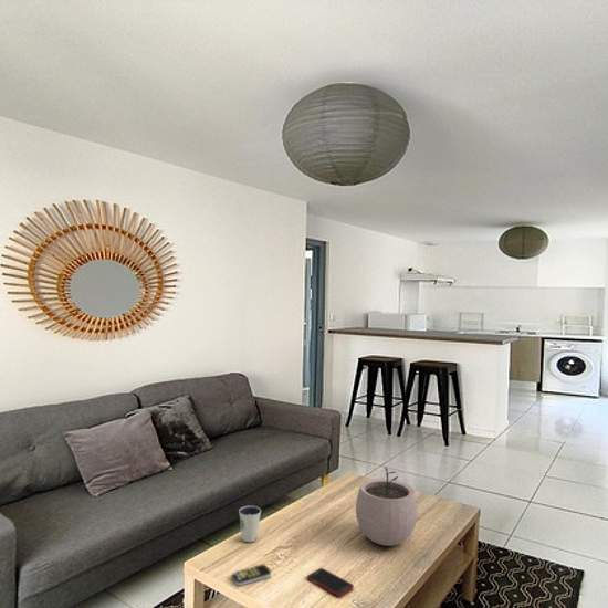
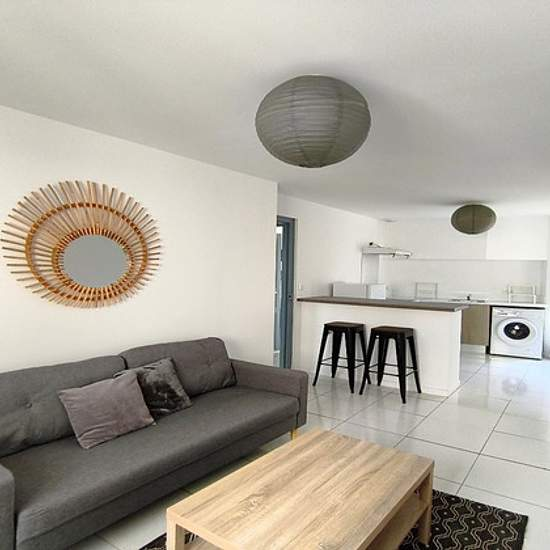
- dixie cup (249, 524)
- cell phone (329, 581)
- plant pot (386, 503)
- remote control (251, 574)
